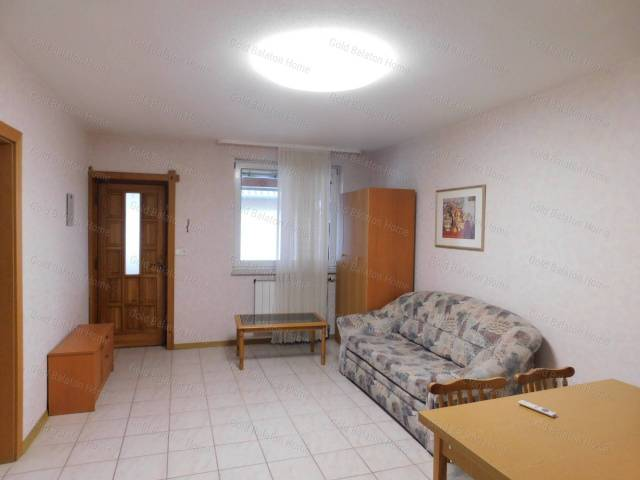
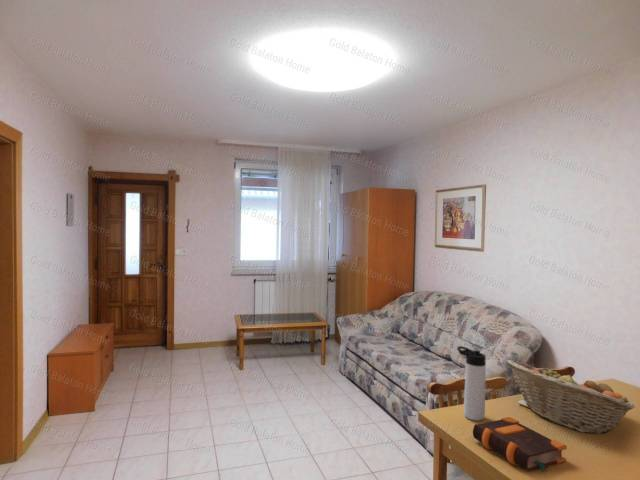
+ thermos bottle (470, 382)
+ fruit basket (564, 390)
+ bible (519, 443)
